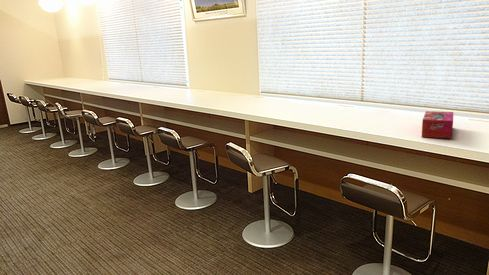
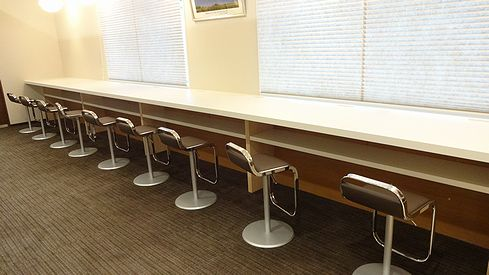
- tissue box (438, 123)
